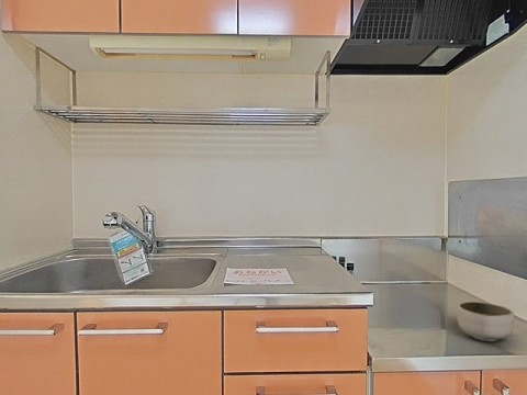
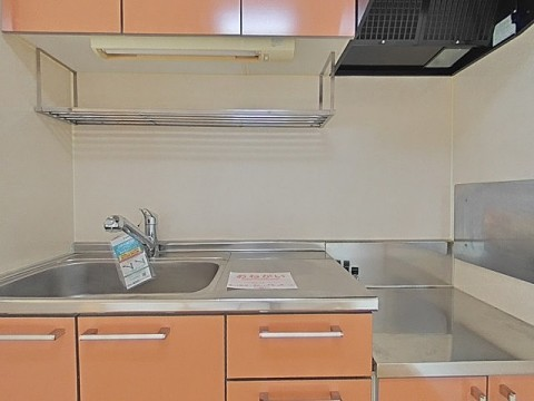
- bowl (484, 323)
